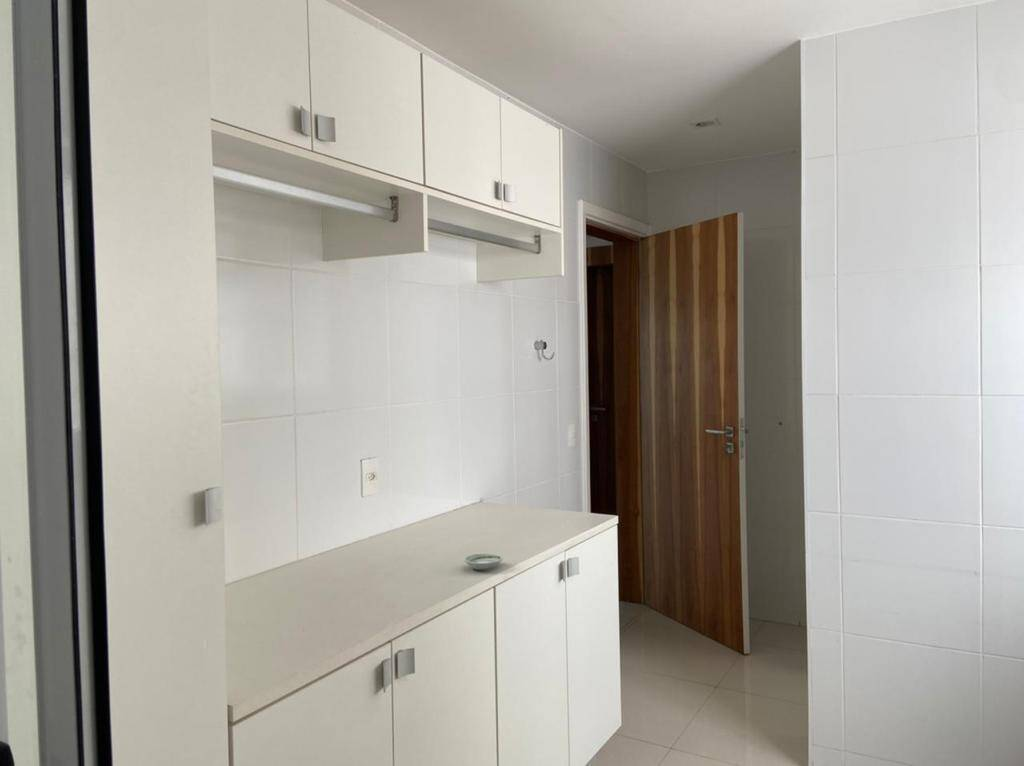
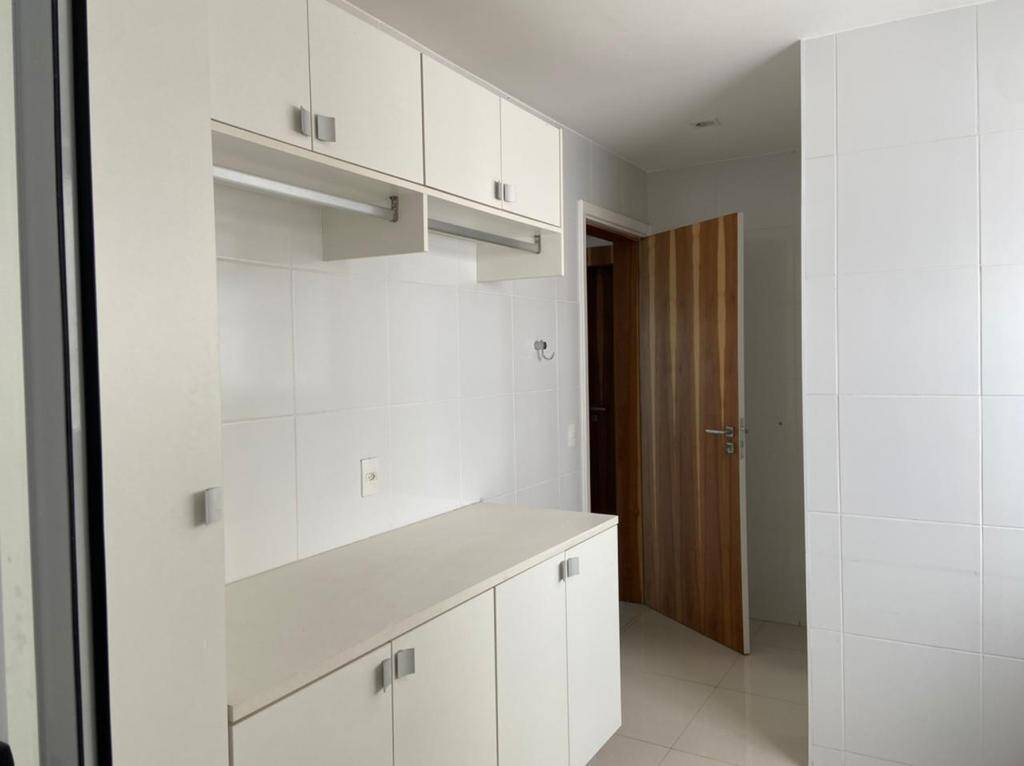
- saucer (483, 562)
